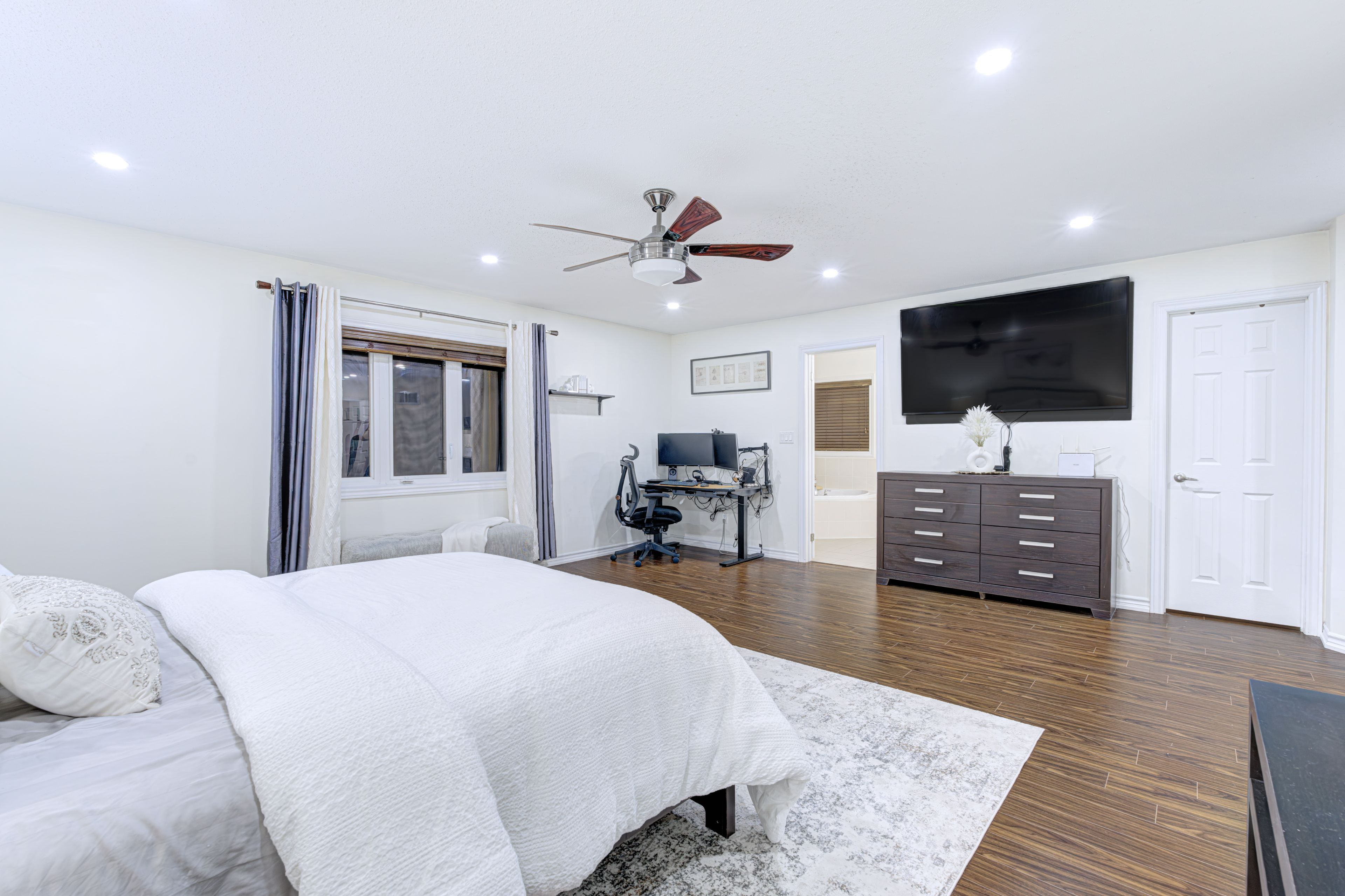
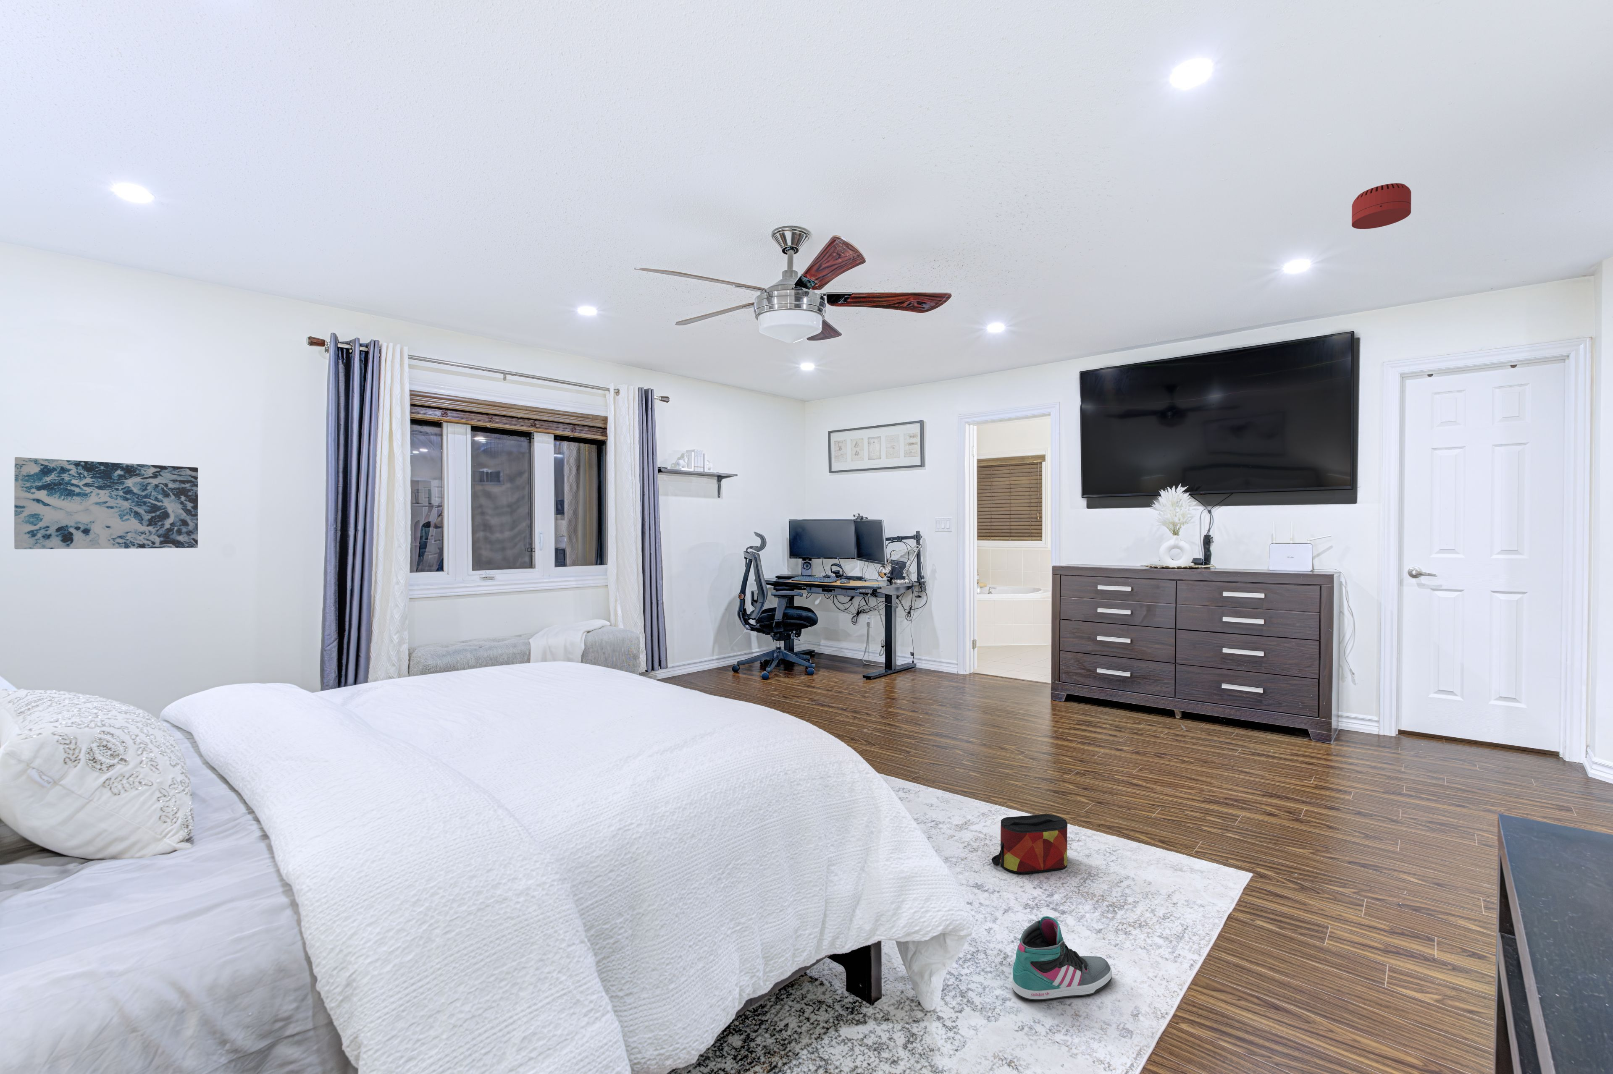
+ smoke detector (1380, 205)
+ sneaker (1061, 952)
+ bag (1031, 840)
+ wall art (113, 506)
